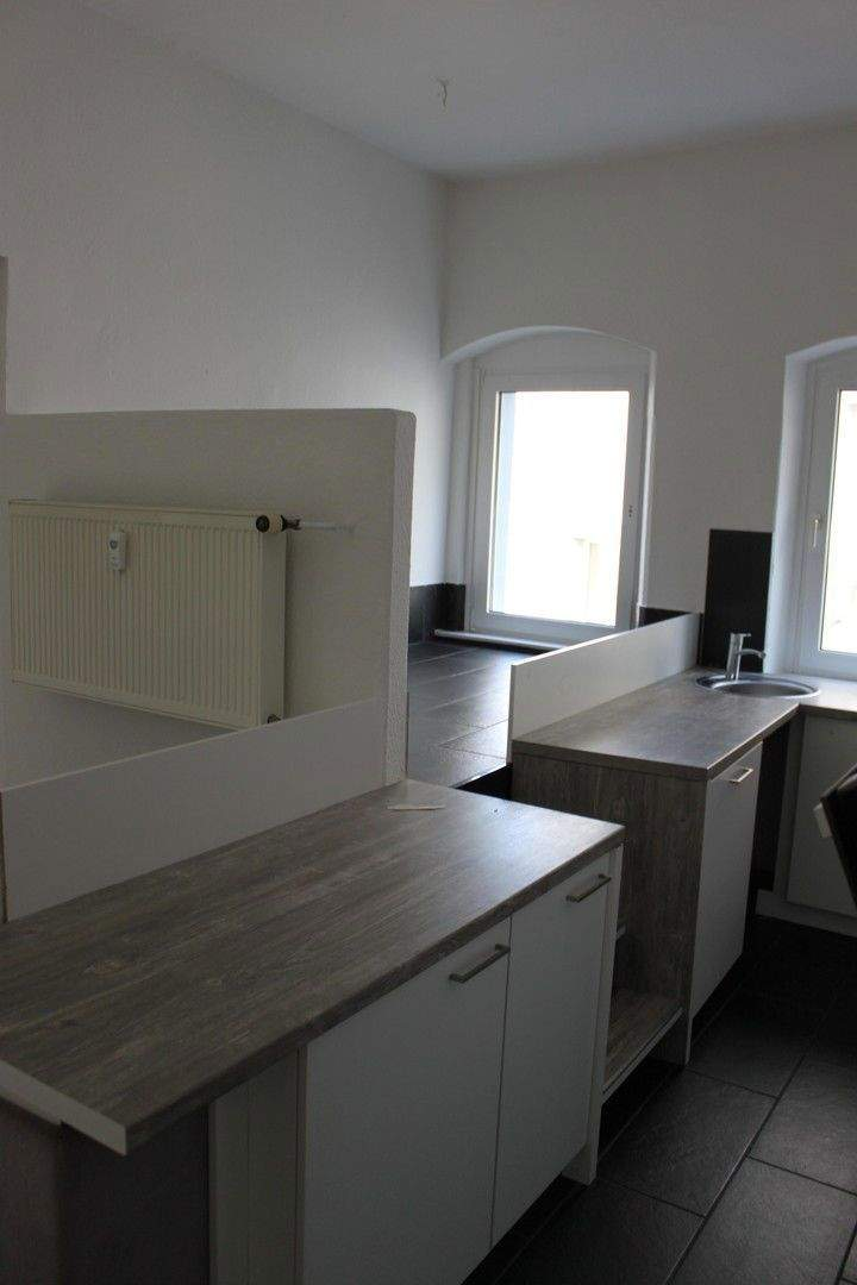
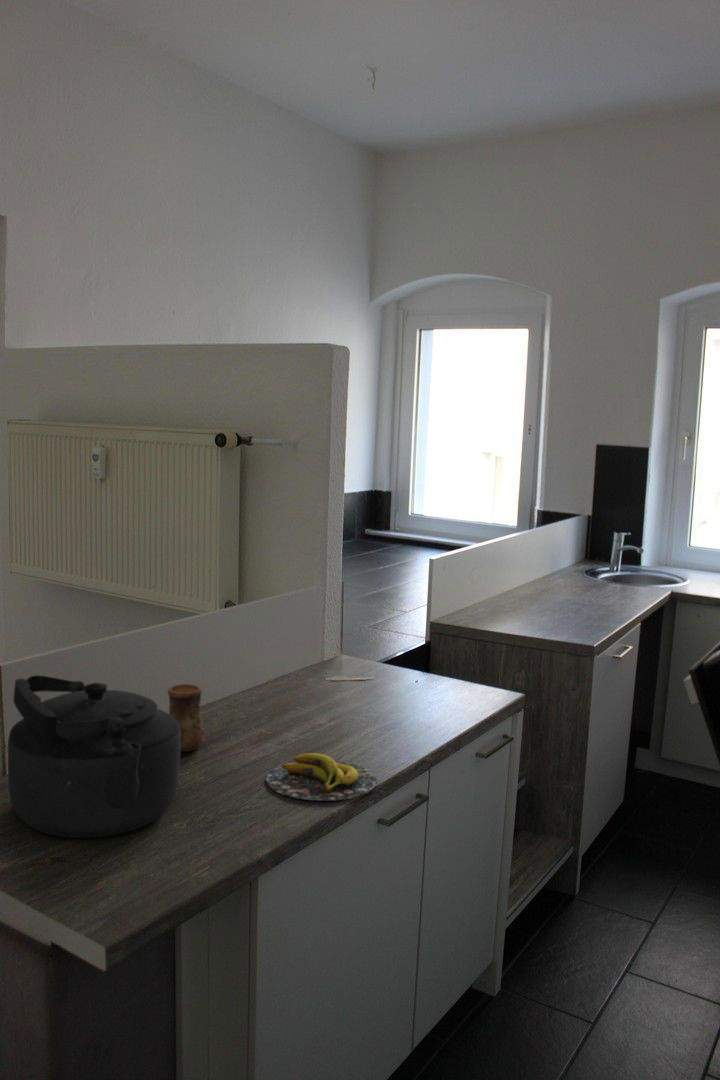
+ banana (321, 768)
+ cup (184, 717)
+ kettle (94, 748)
